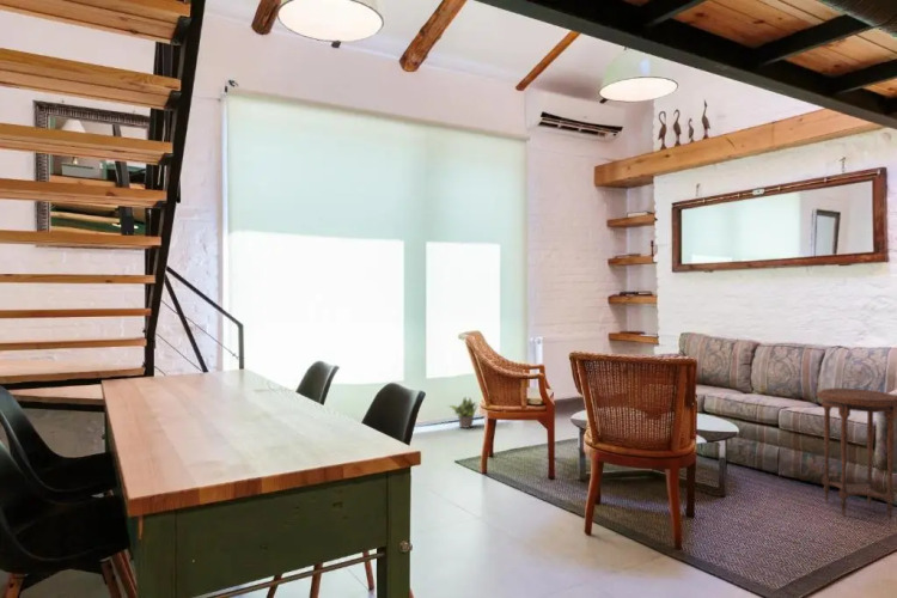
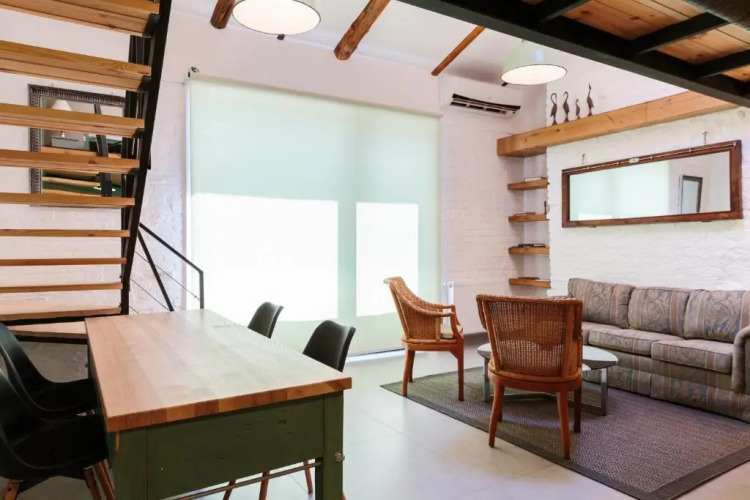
- potted plant (462, 411)
- side table (867, 450)
